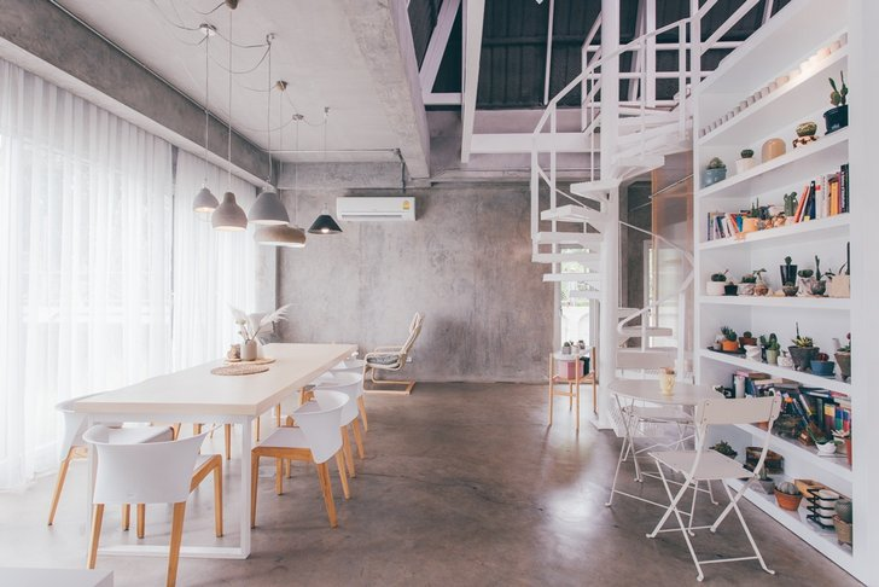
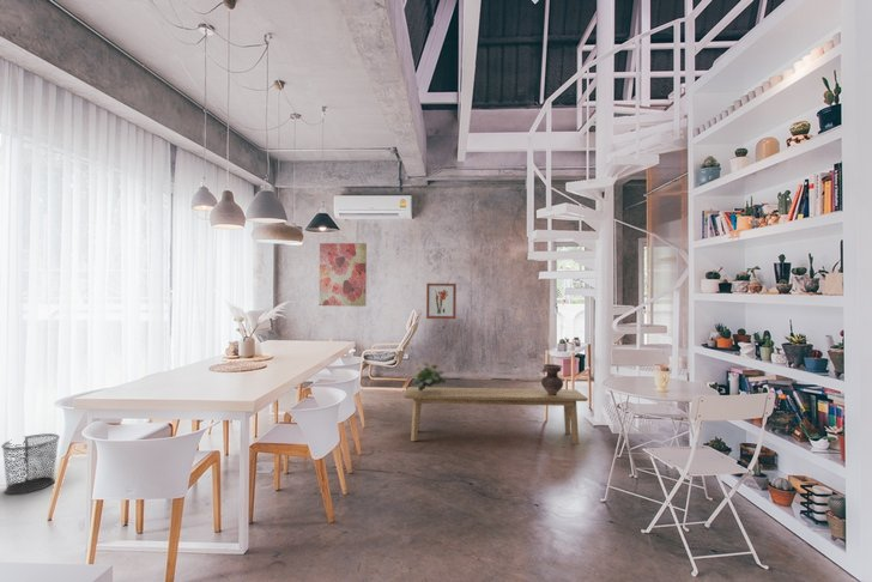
+ waste bin (30, 462)
+ ceramic vessel (551, 380)
+ bench (492, 404)
+ wall art (343, 274)
+ wall art (441, 301)
+ flowering plant (430, 377)
